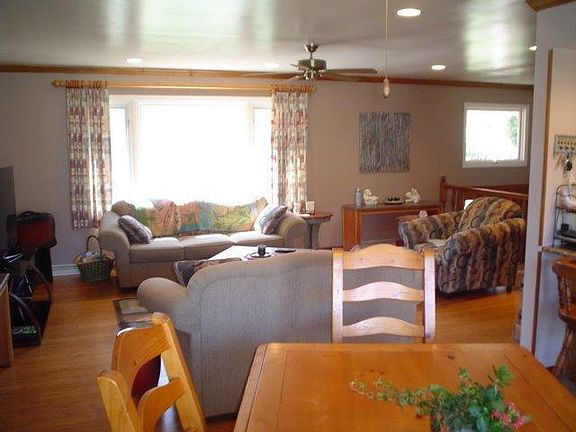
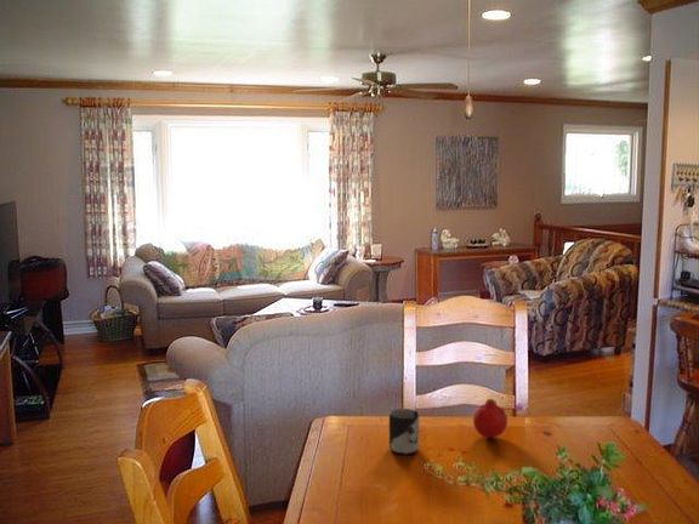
+ fruit (489, 417)
+ cup (405, 433)
